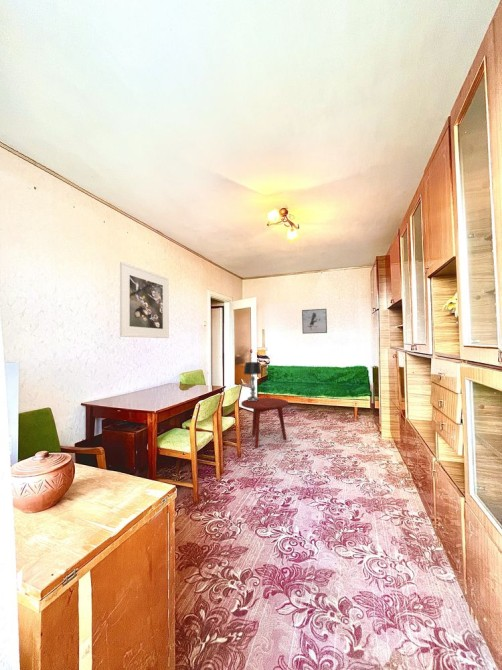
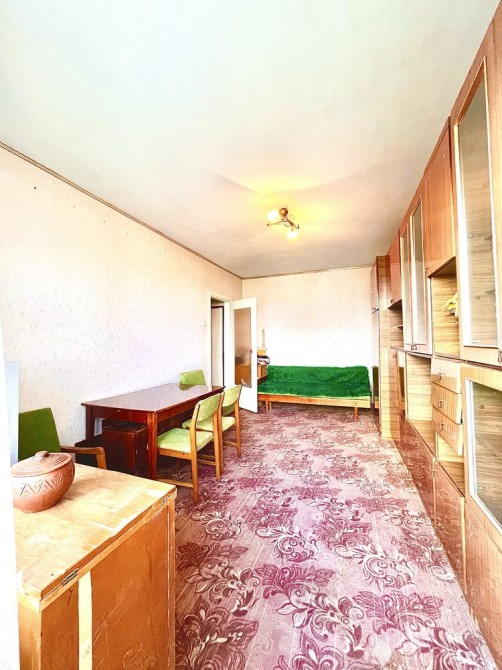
- table lamp (252, 381)
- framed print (314, 321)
- side table (259, 421)
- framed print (147, 304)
